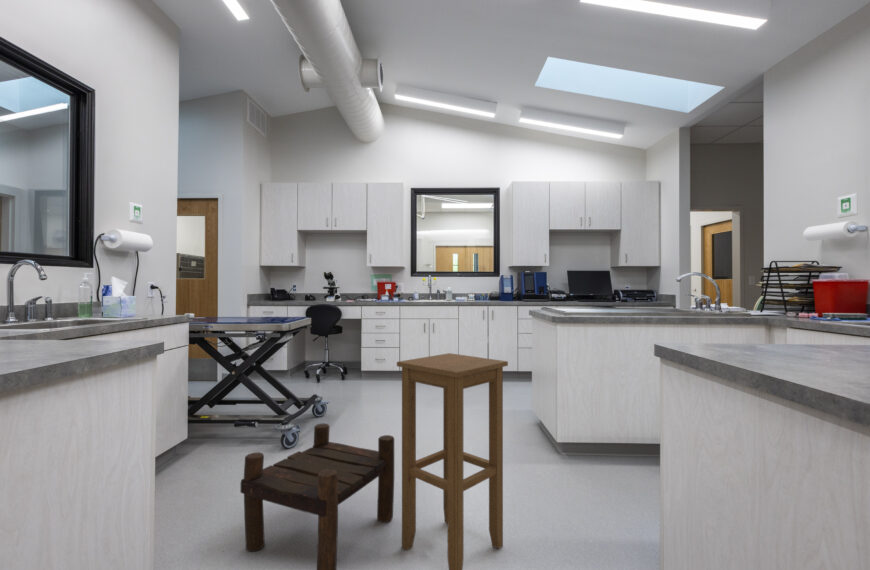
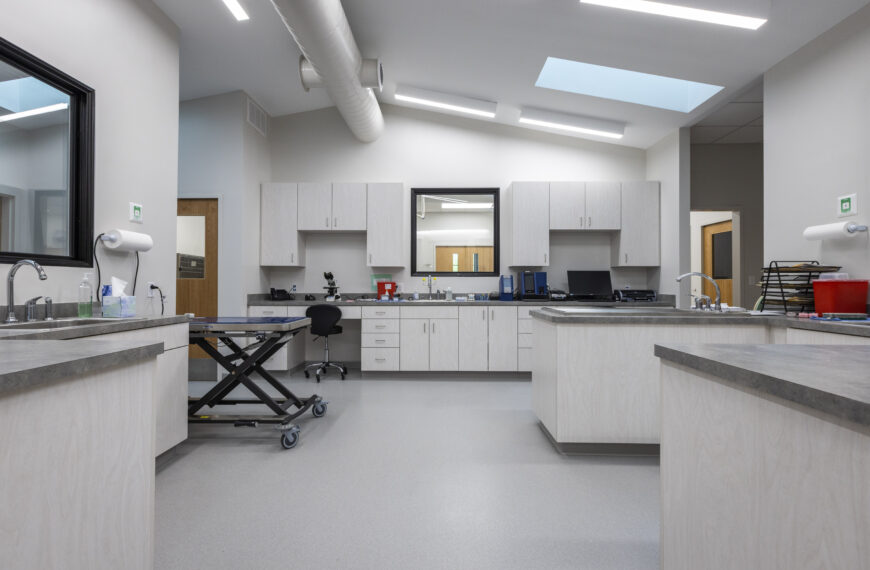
- stool (452, 453)
- stool (324, 488)
